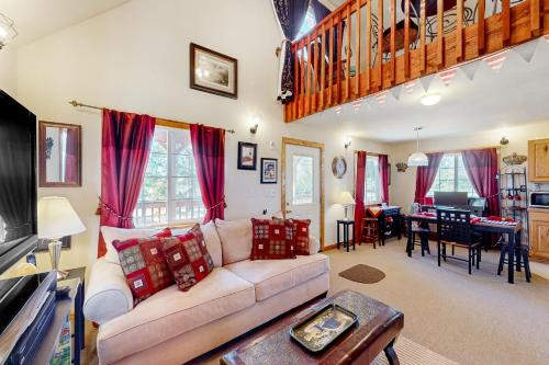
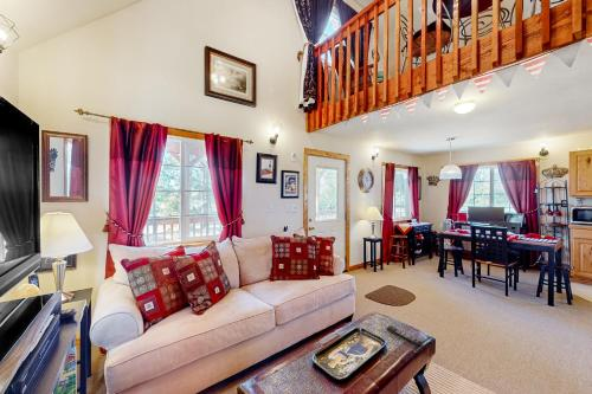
+ remote control (403, 335)
